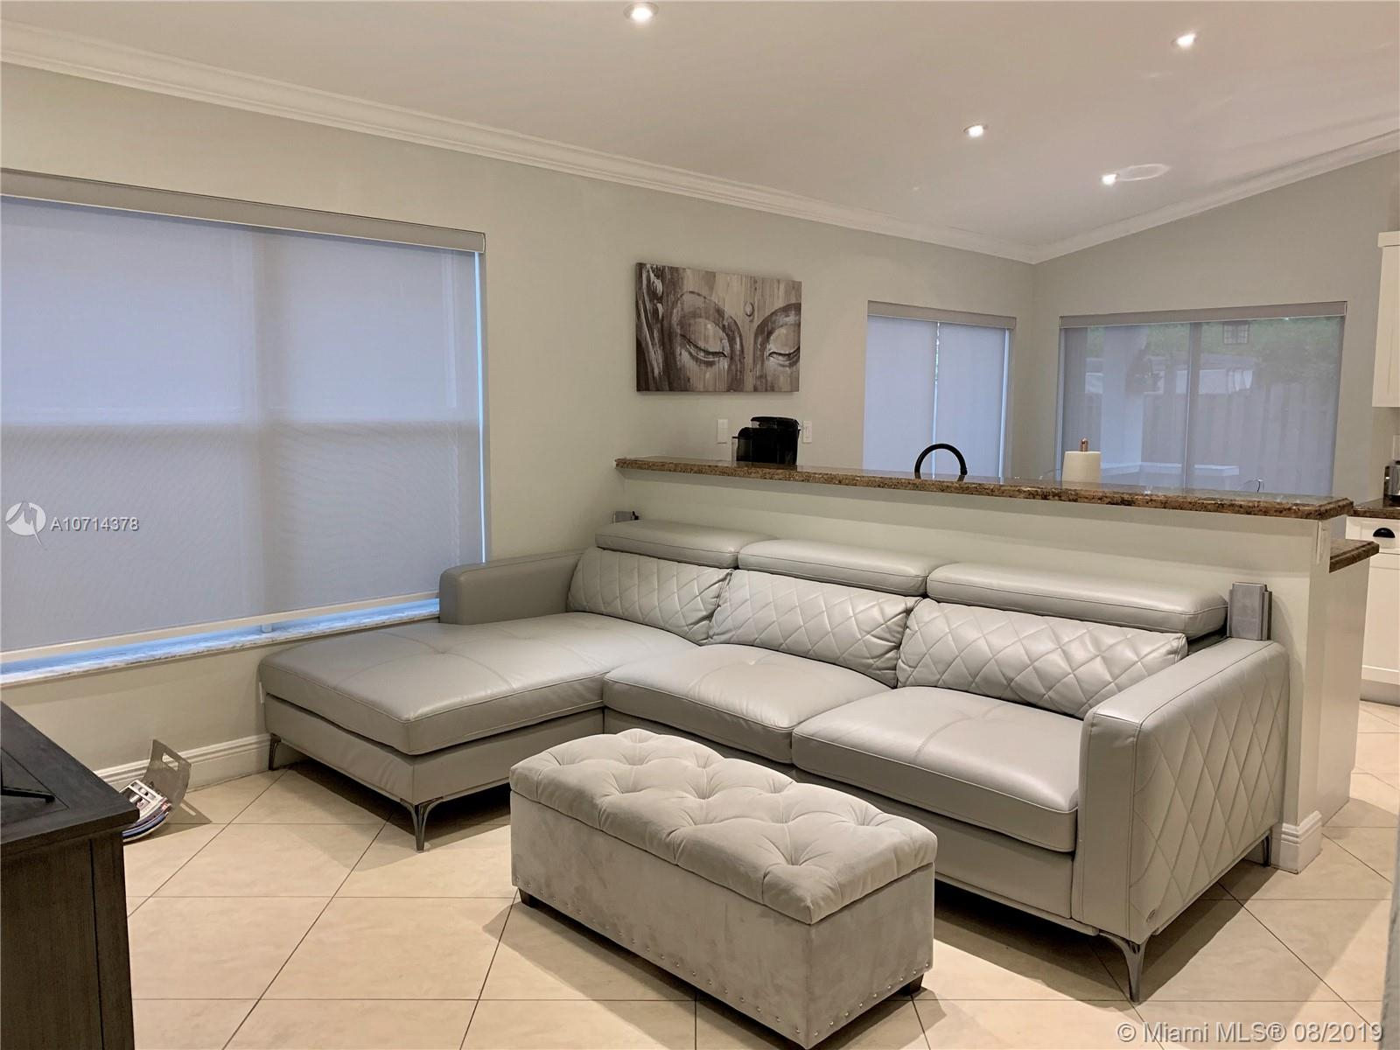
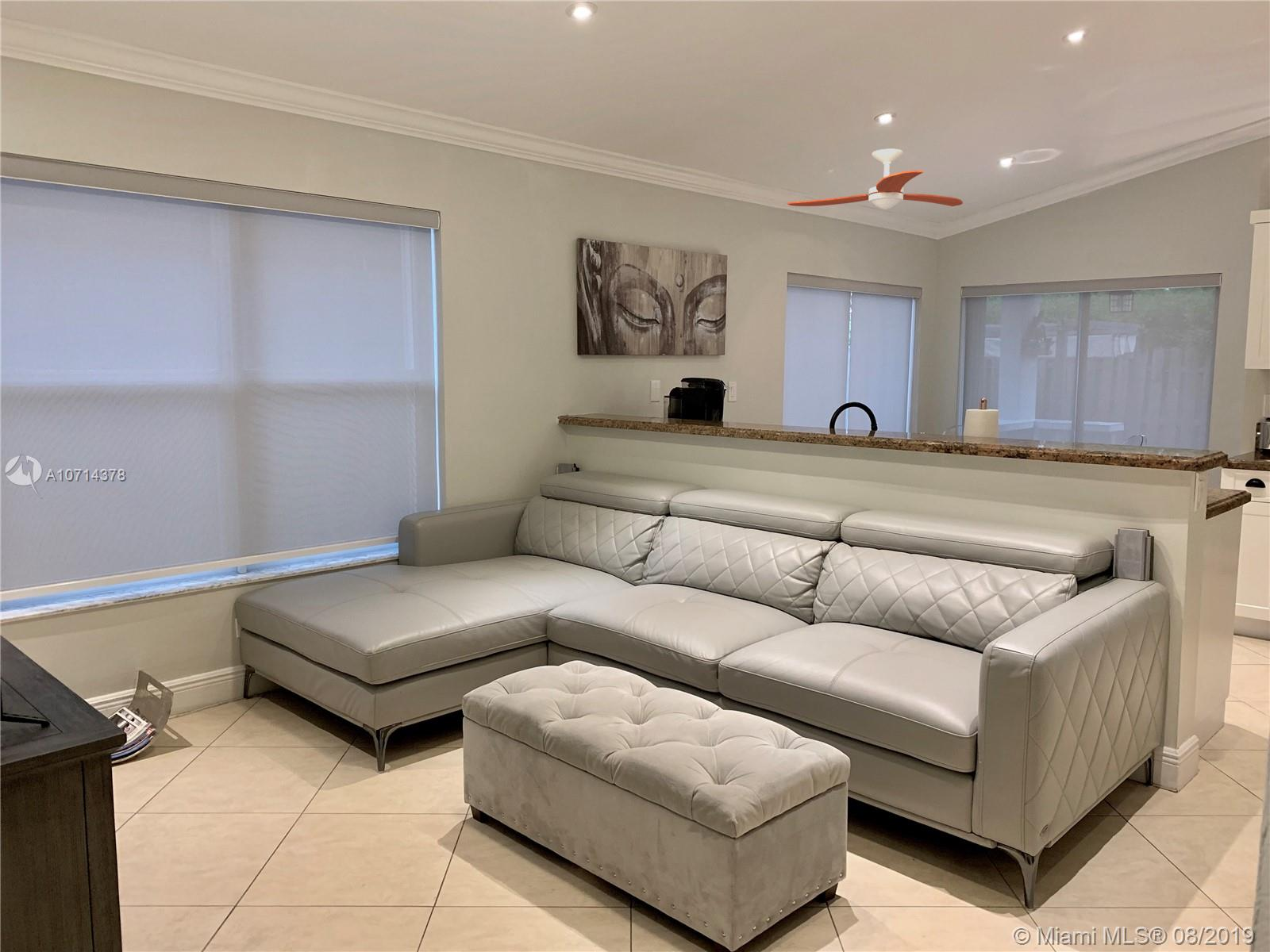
+ ceiling fan (879, 182)
